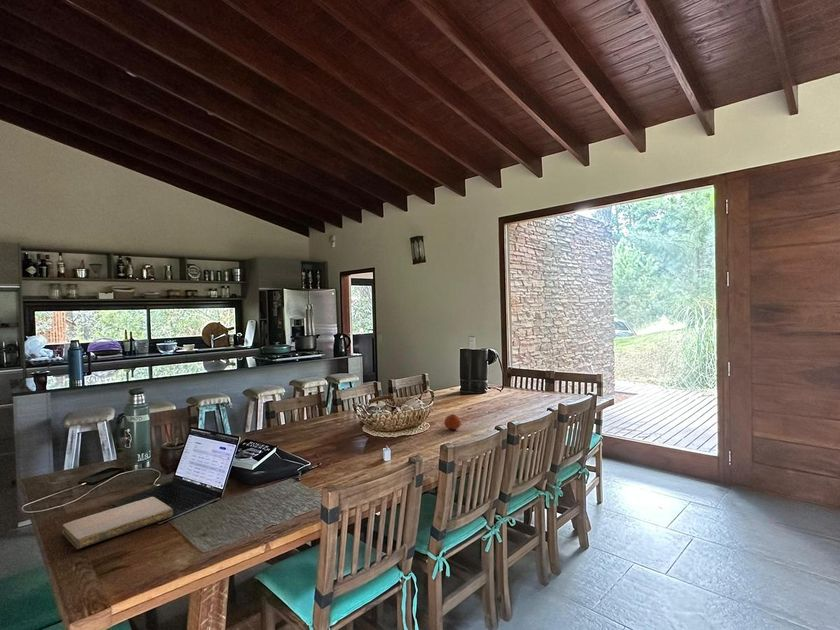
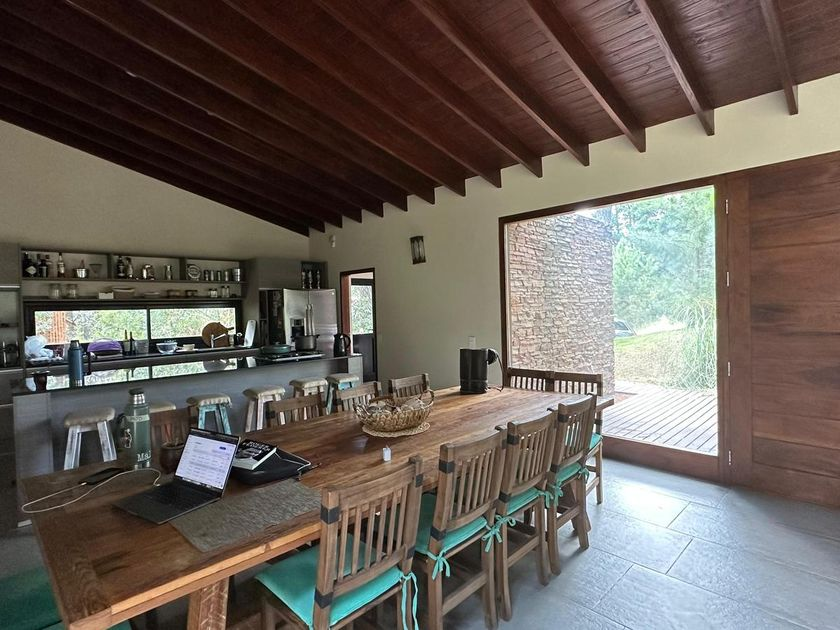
- notebook (119, 520)
- fruit (452, 421)
